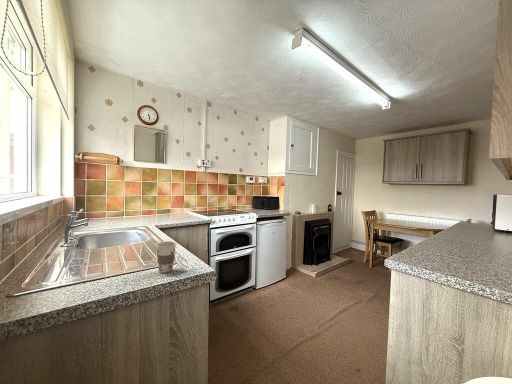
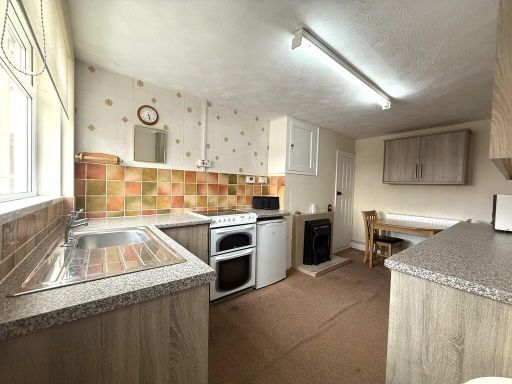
- cup (172, 256)
